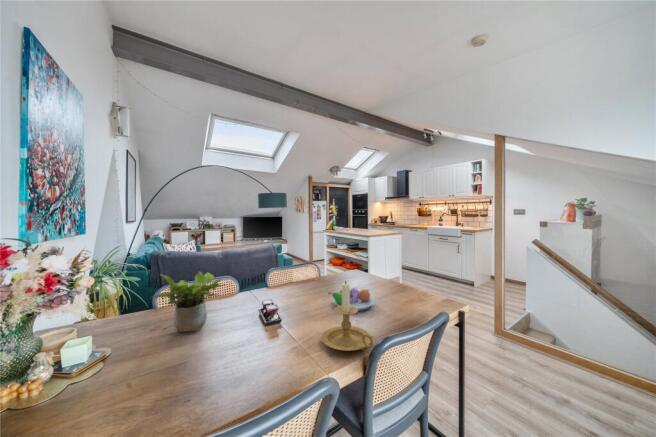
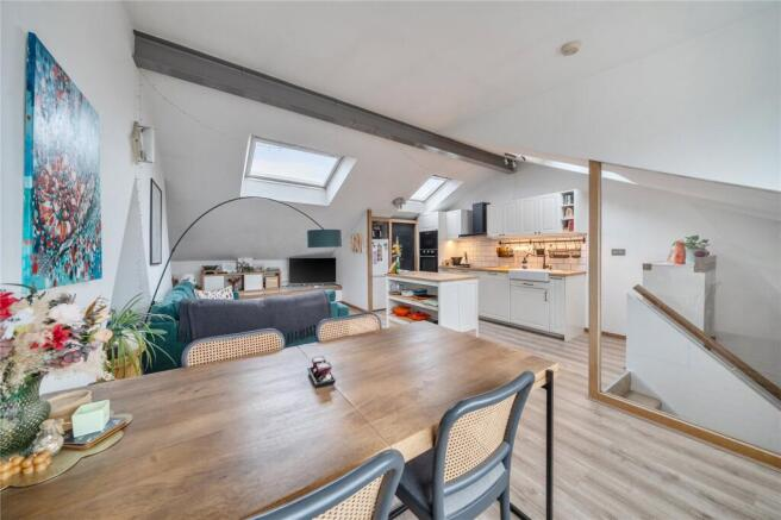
- fruit bowl (351, 296)
- potted plant (192, 299)
- candle holder (346, 312)
